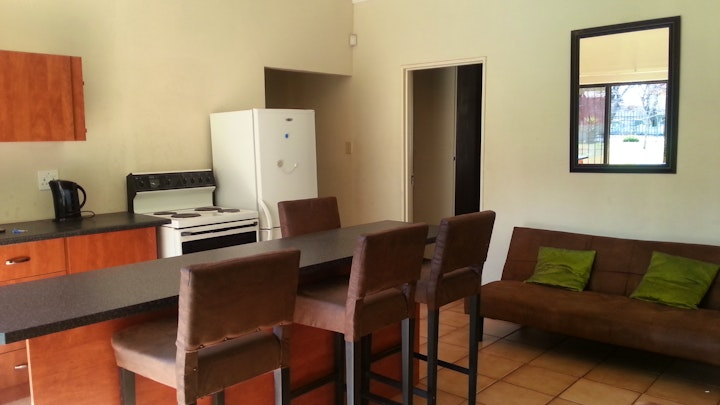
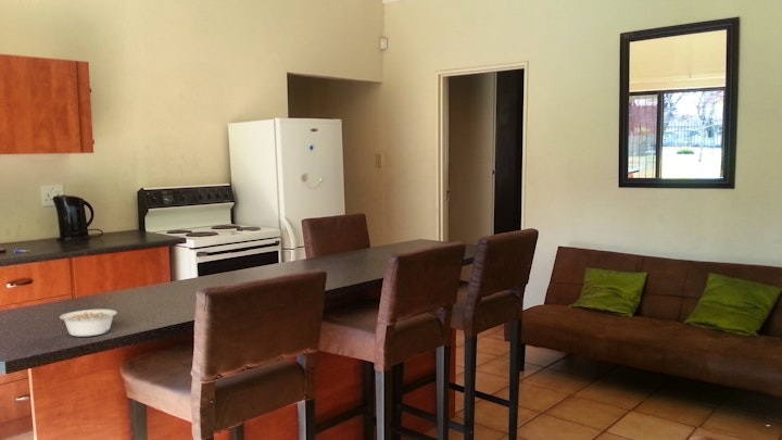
+ legume (90, 320)
